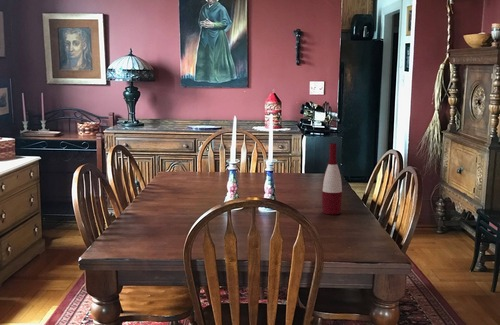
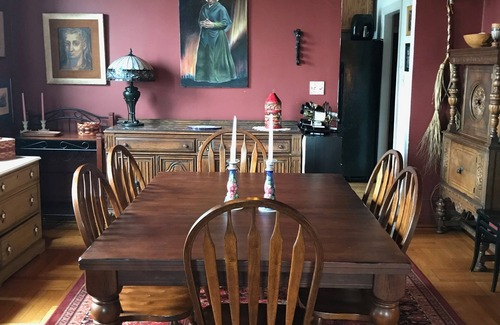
- alcohol (332, 178)
